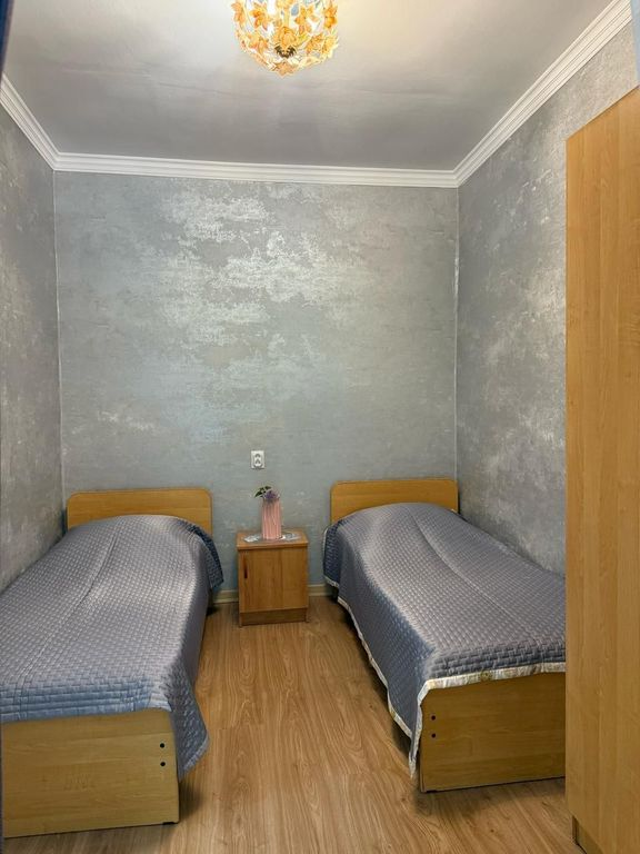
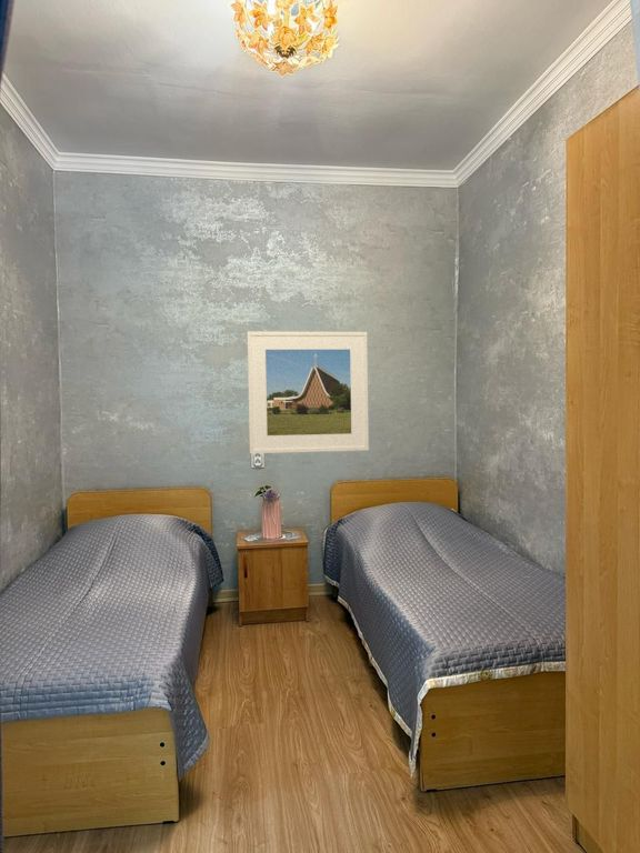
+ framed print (309, 392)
